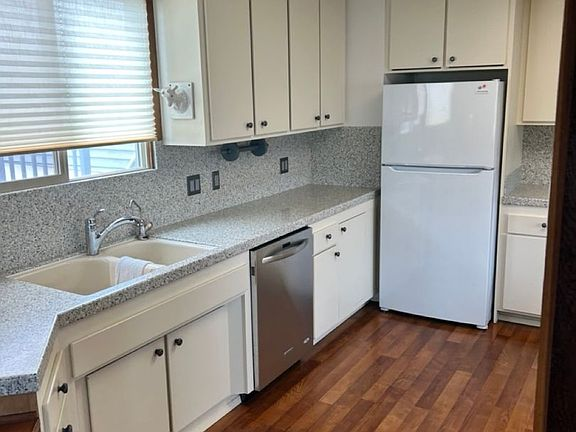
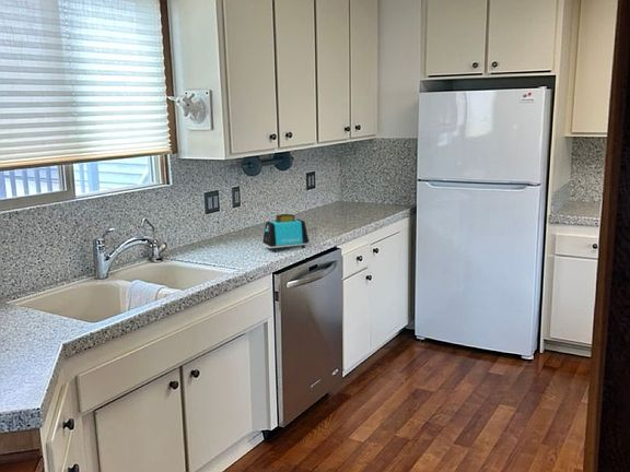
+ toaster (285, 231)
